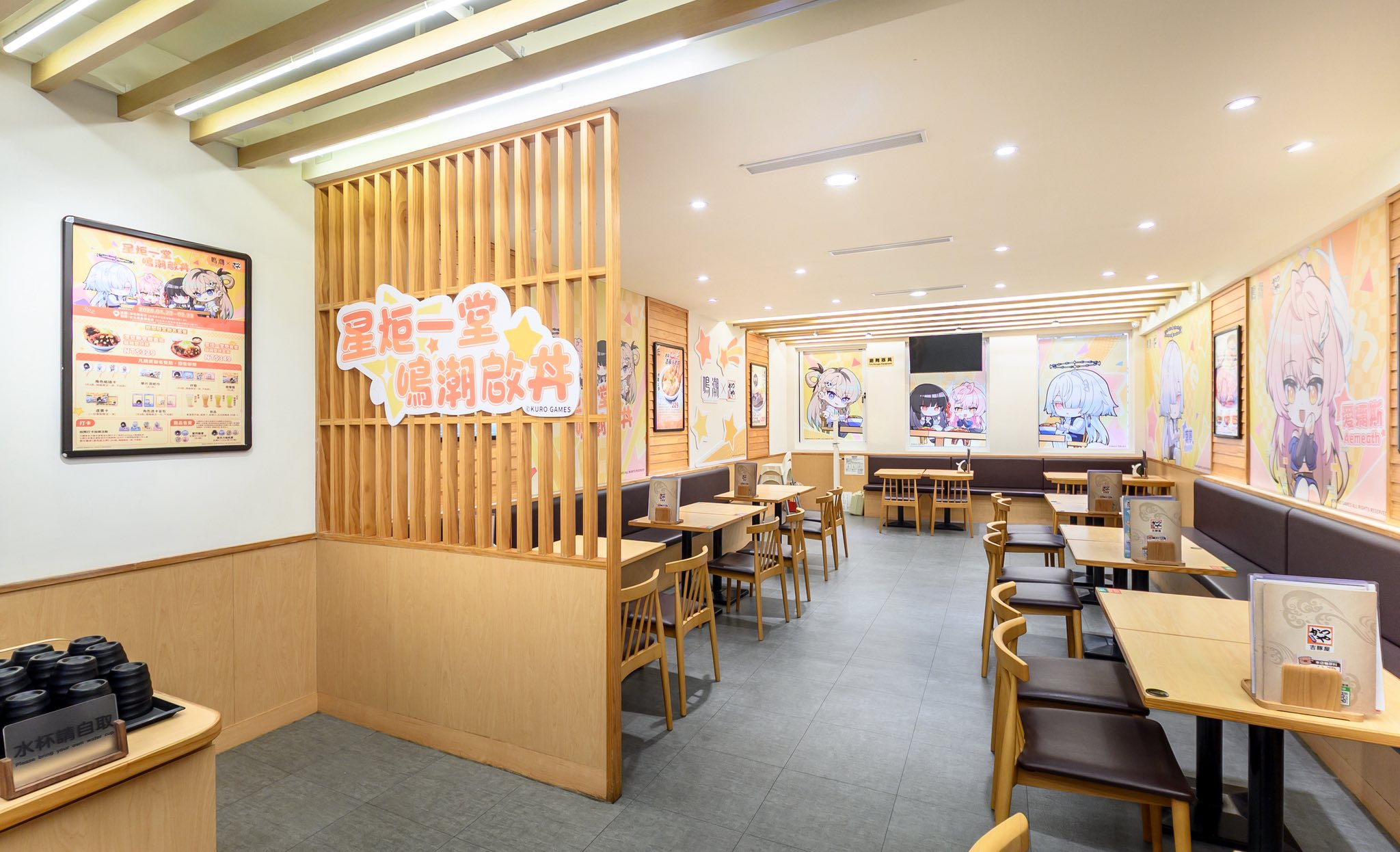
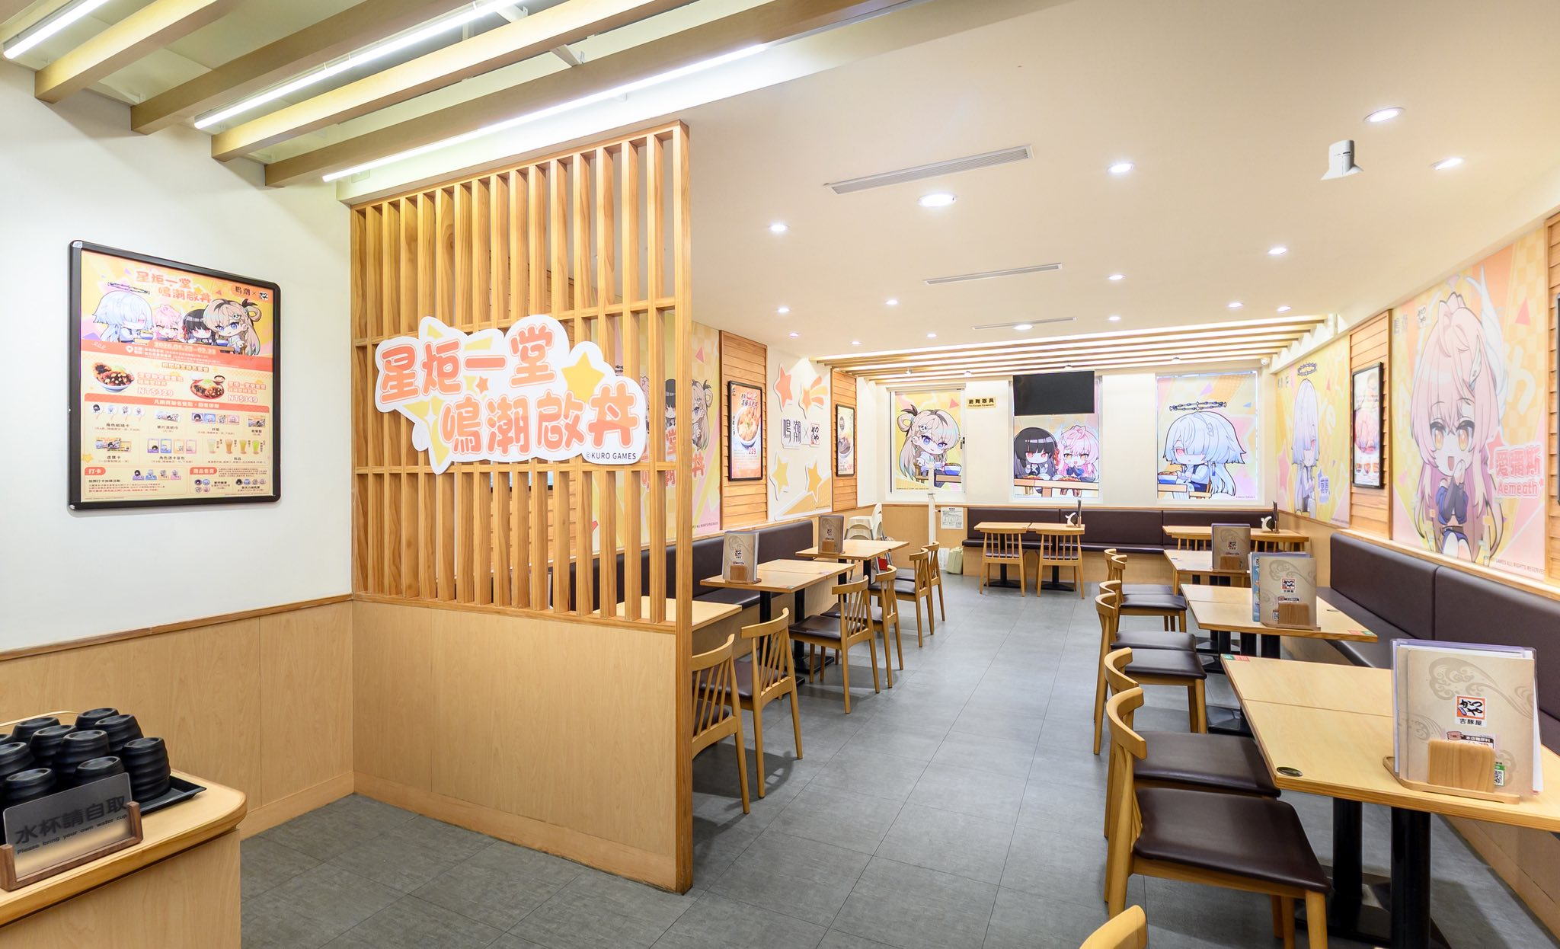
+ knight helmet (1342, 163)
